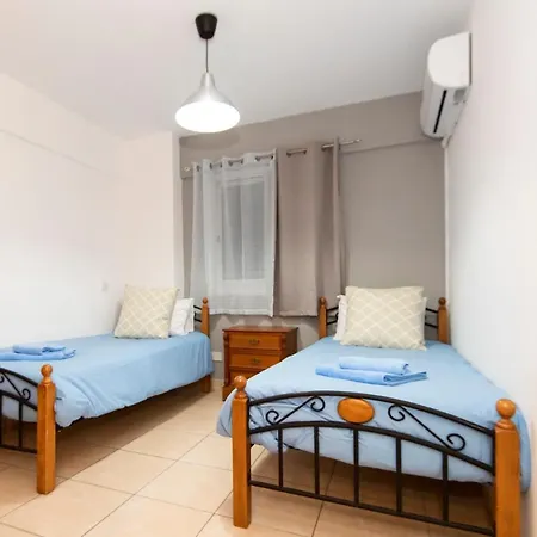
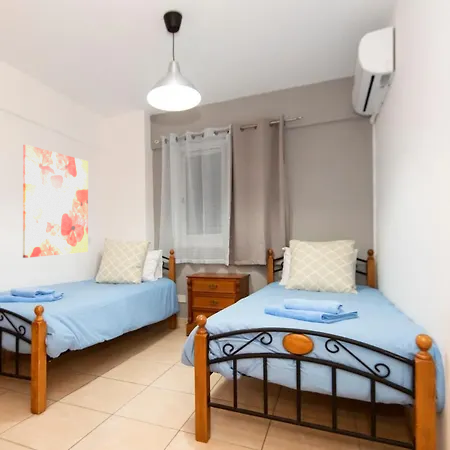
+ wall art (59, 204)
